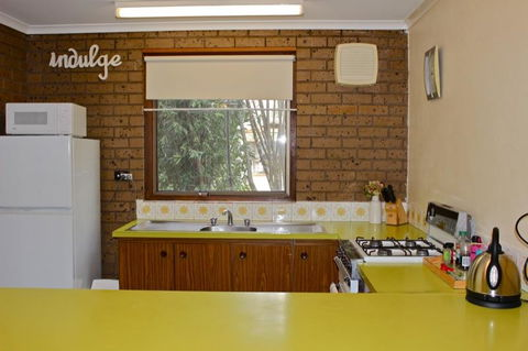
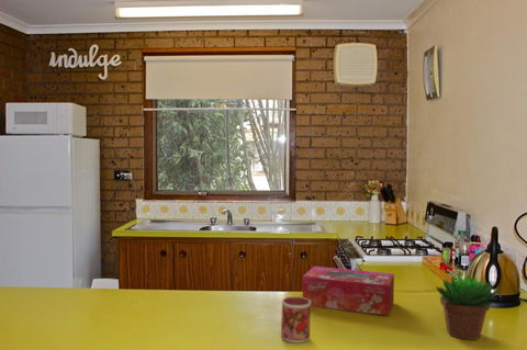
+ tissue box (348, 289)
+ succulent plant (467, 305)
+ mug (295, 316)
